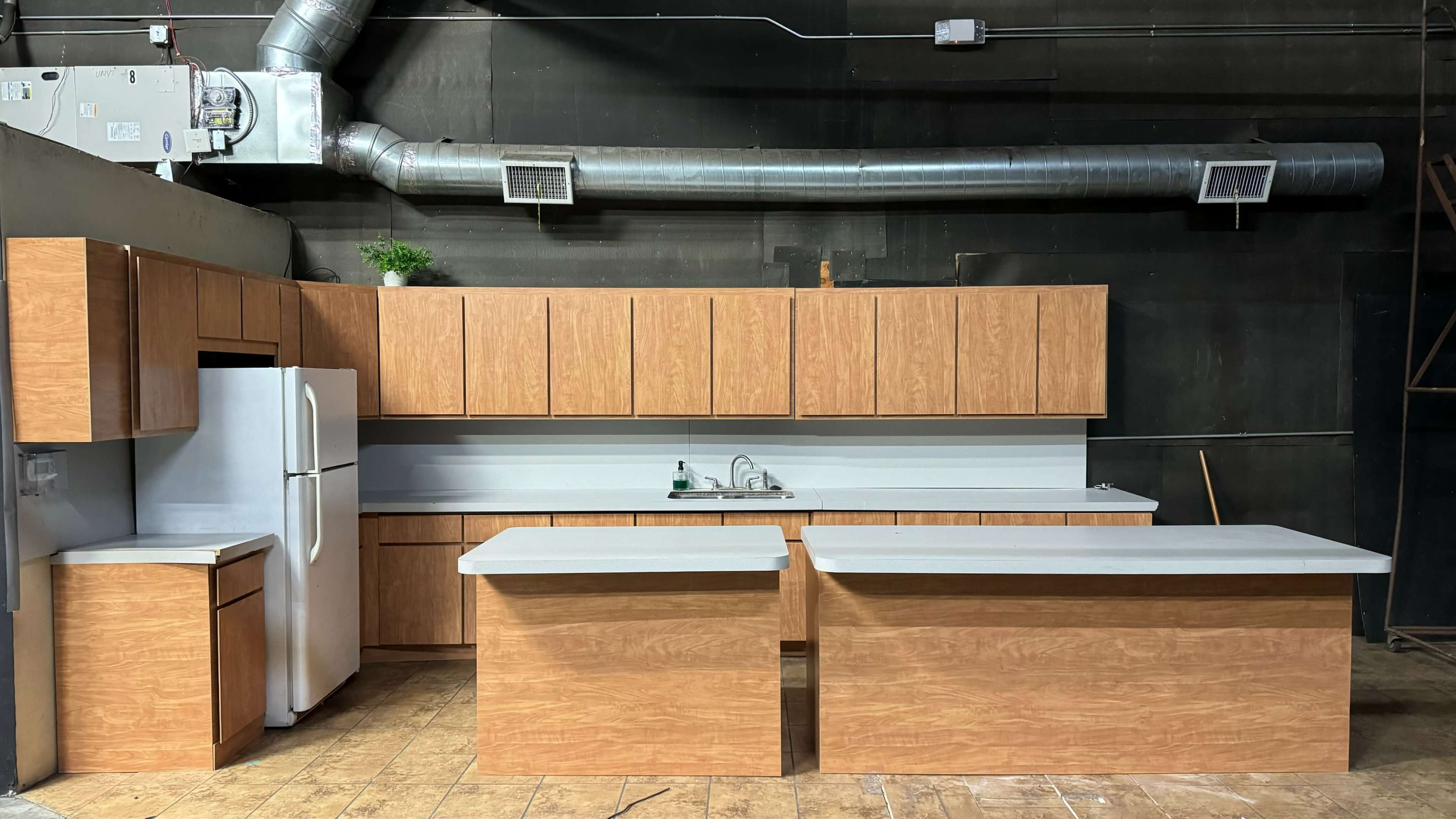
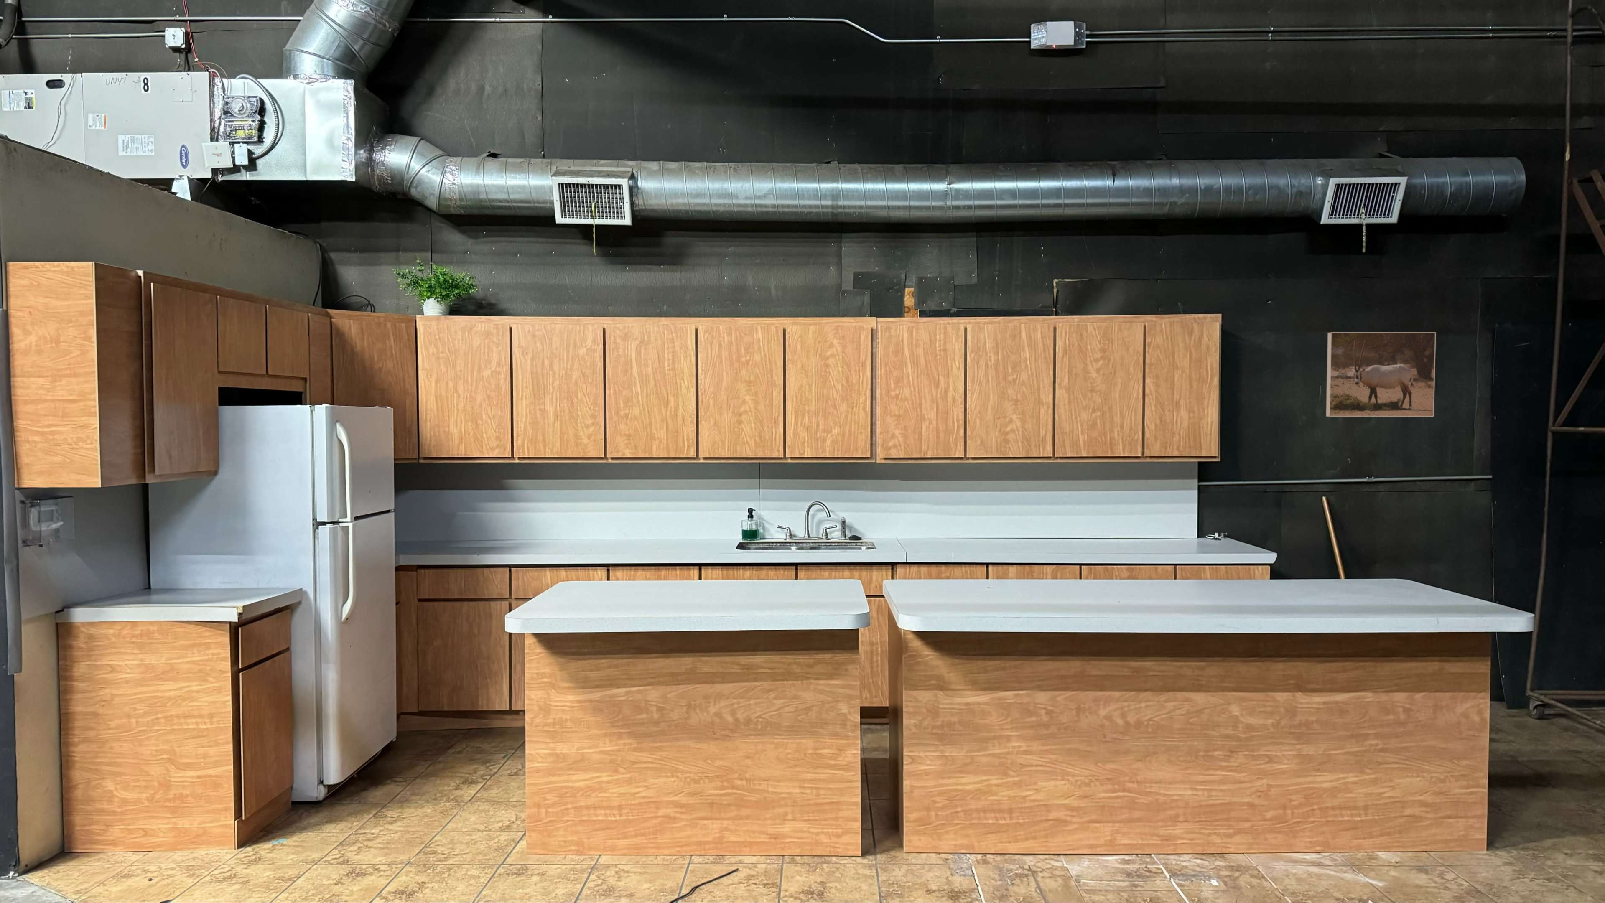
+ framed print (1380, 375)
